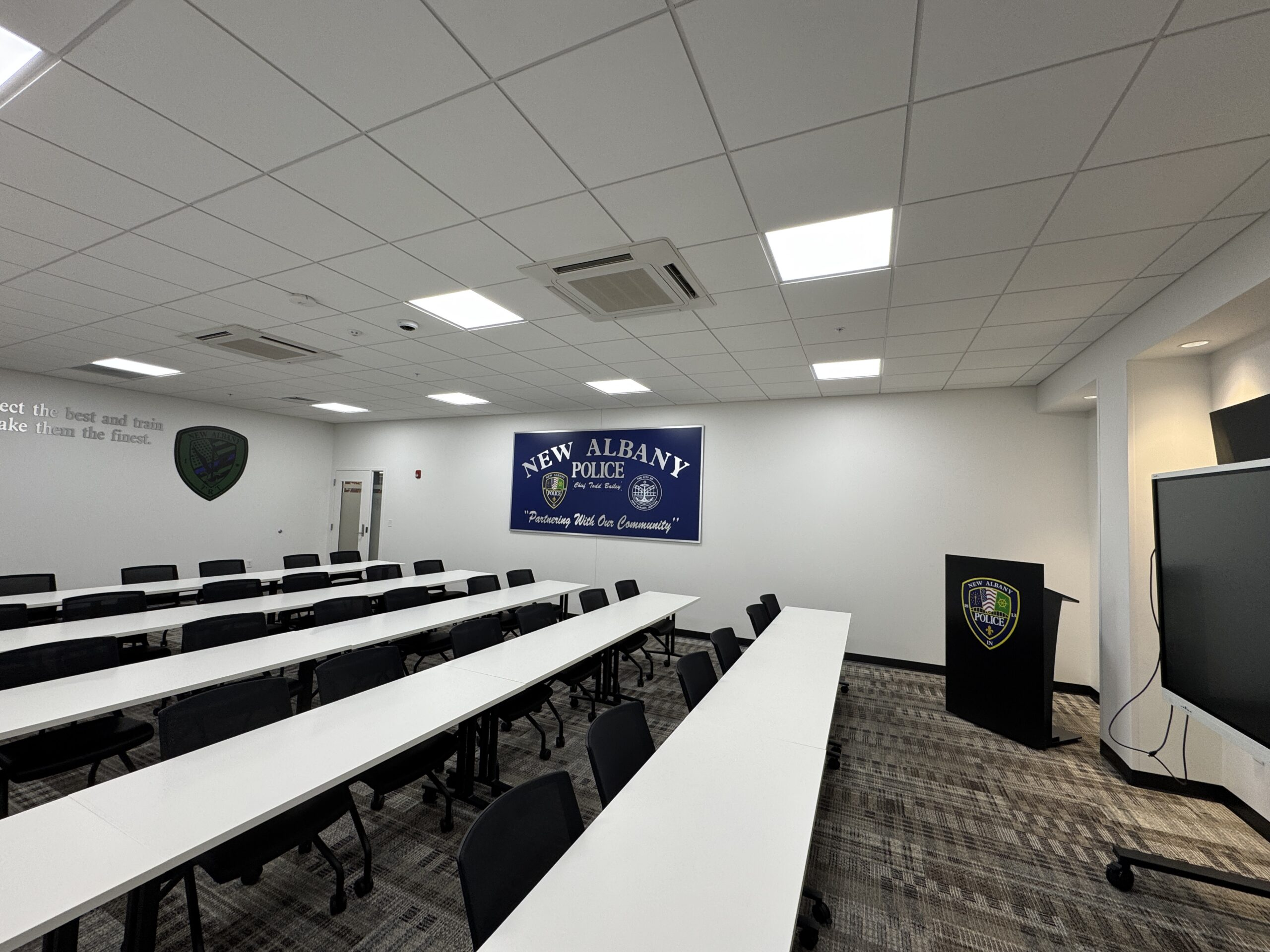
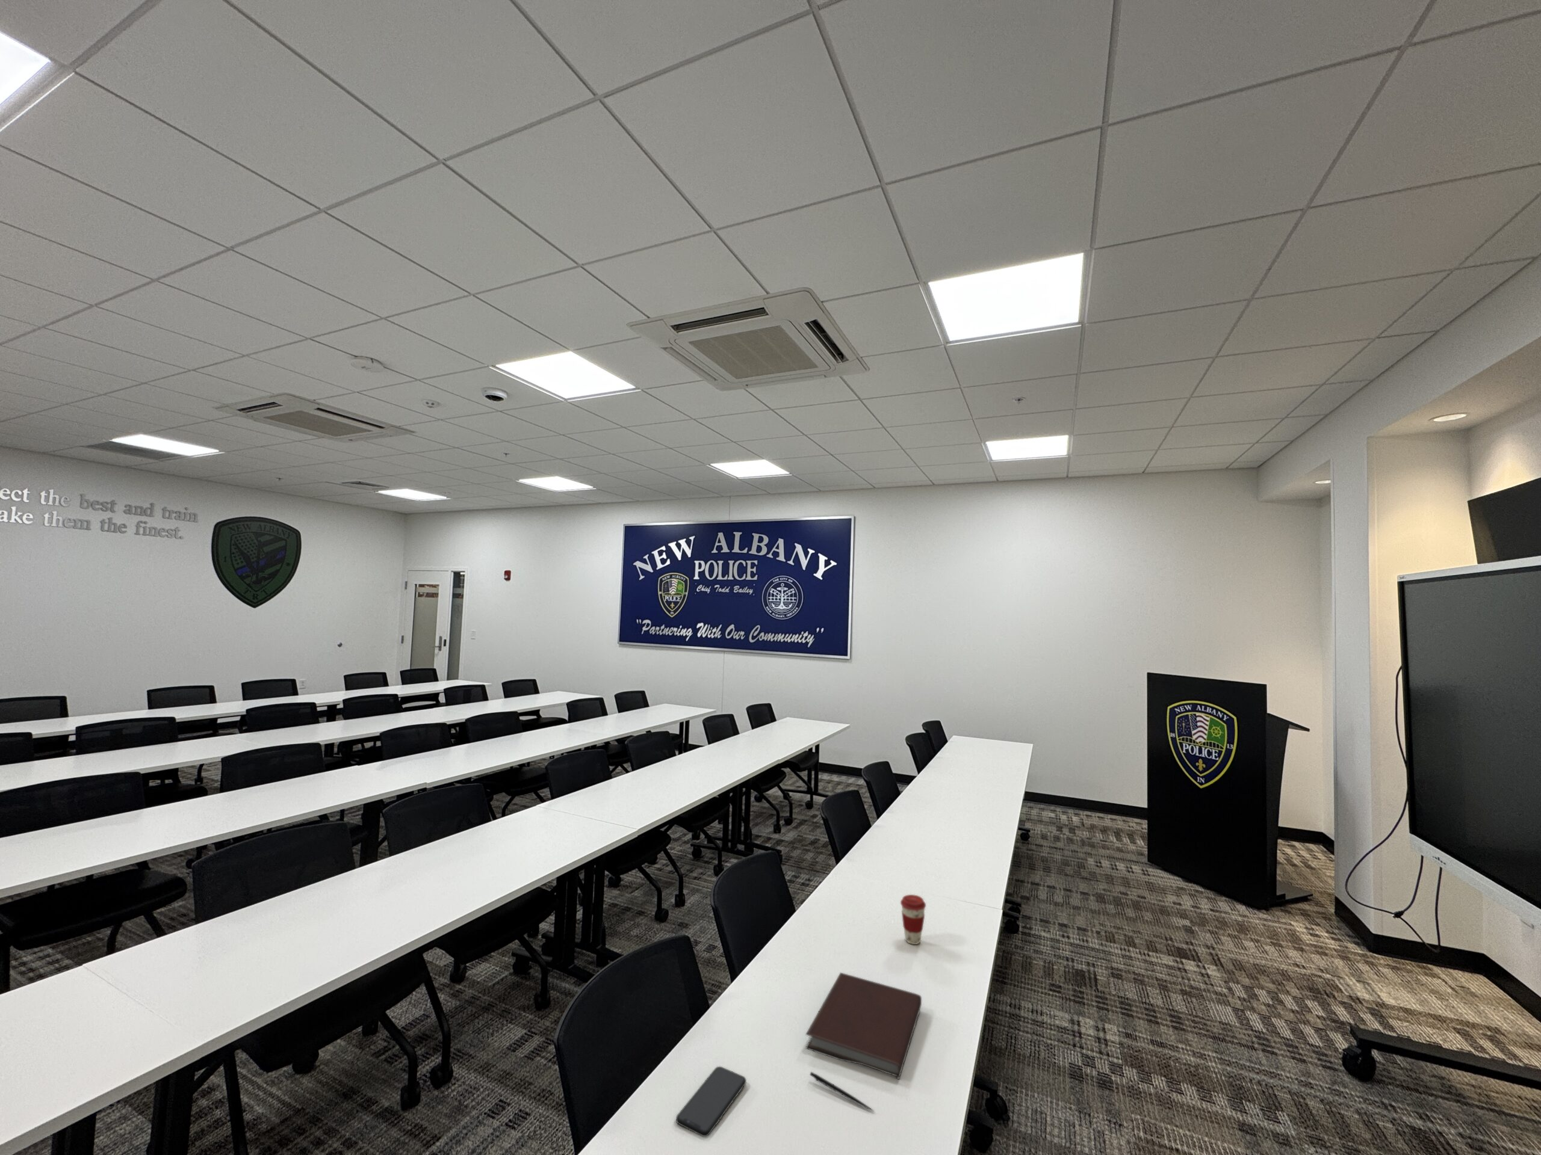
+ smartphone (712, 1099)
+ notebook (866, 1020)
+ coffee cup (912, 920)
+ pen (841, 1091)
